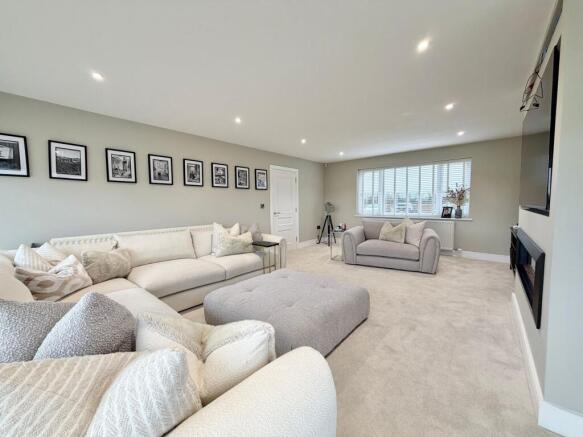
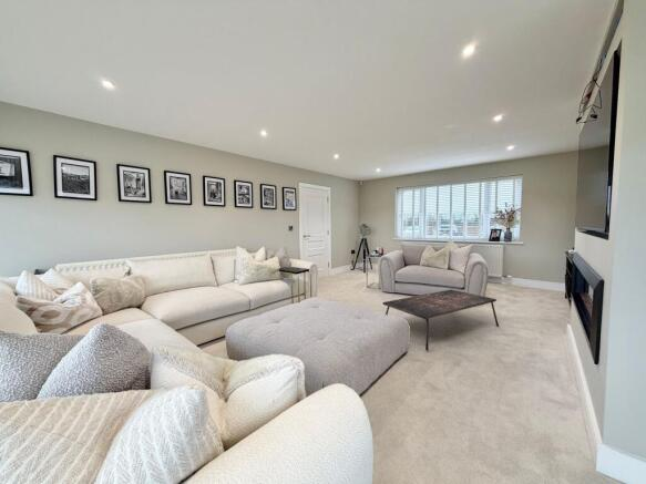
+ coffee table (440, 313)
